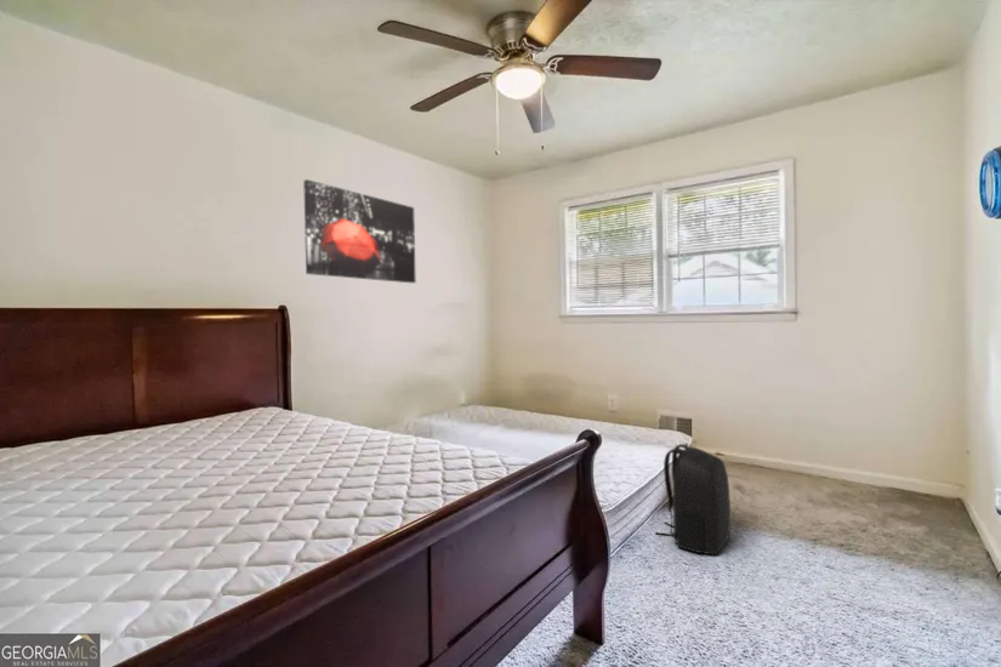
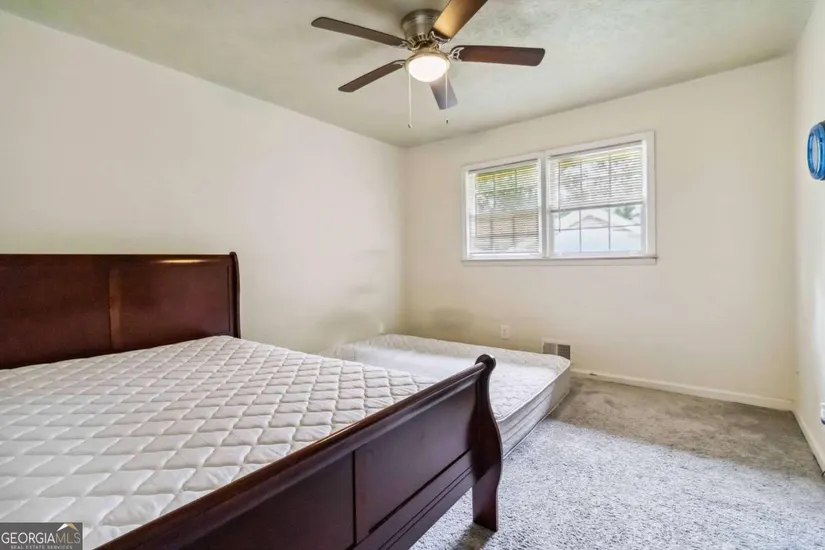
- backpack (692, 490)
- wall art (365, 236)
